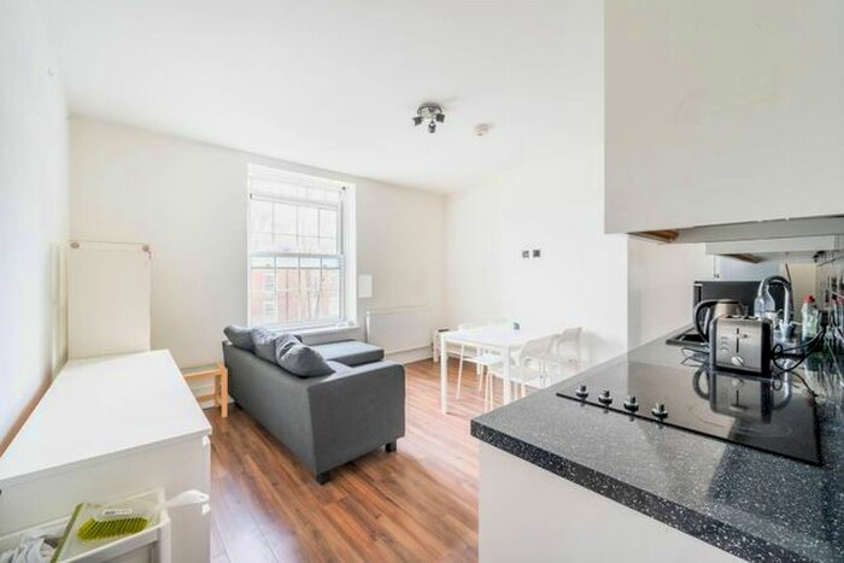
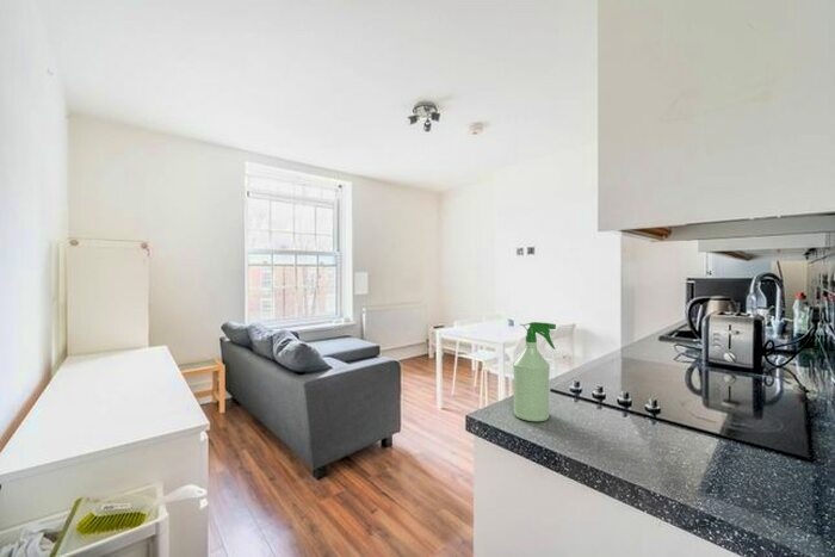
+ spray bottle (531, 369)
